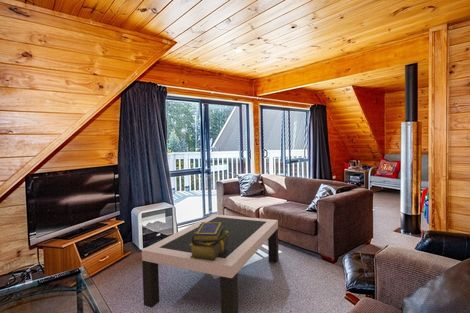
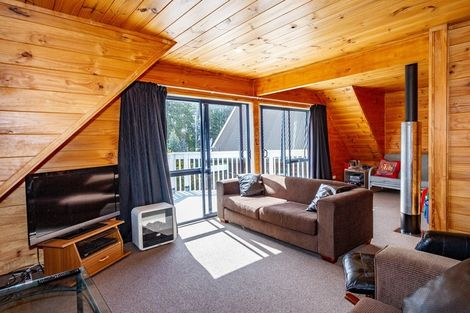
- coffee table (220, 256)
- stack of books (210, 239)
